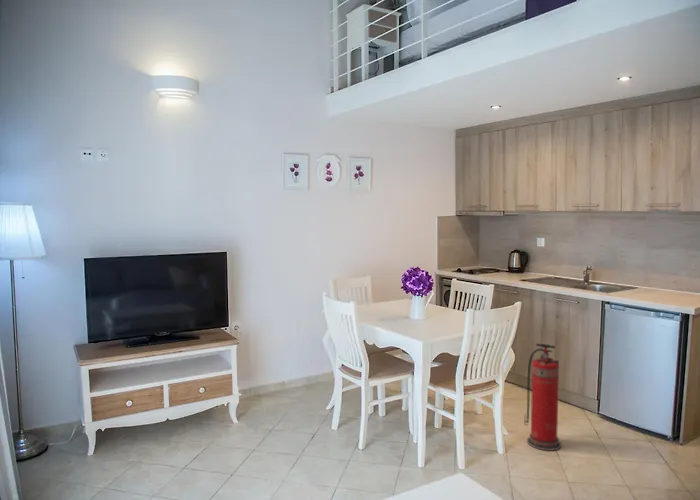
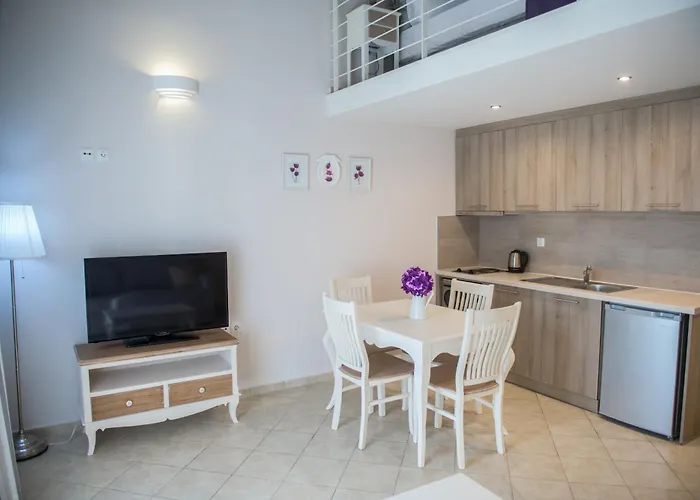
- fire extinguisher (543, 394)
